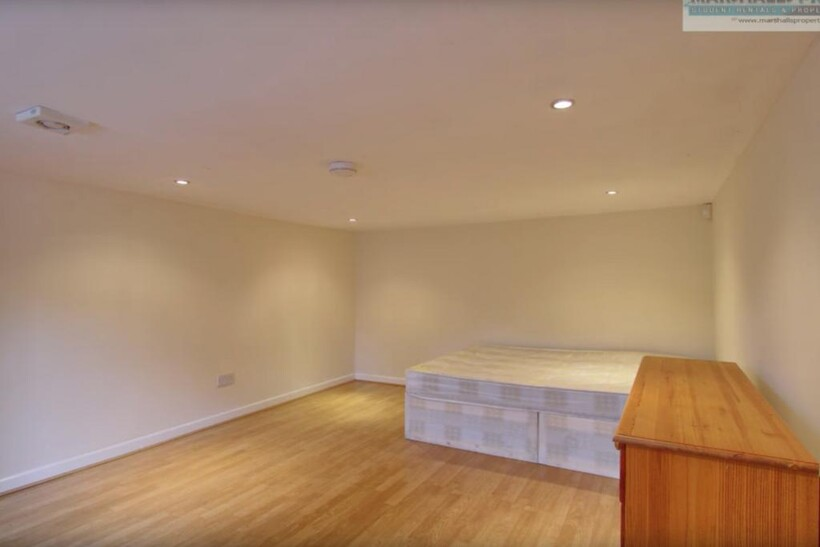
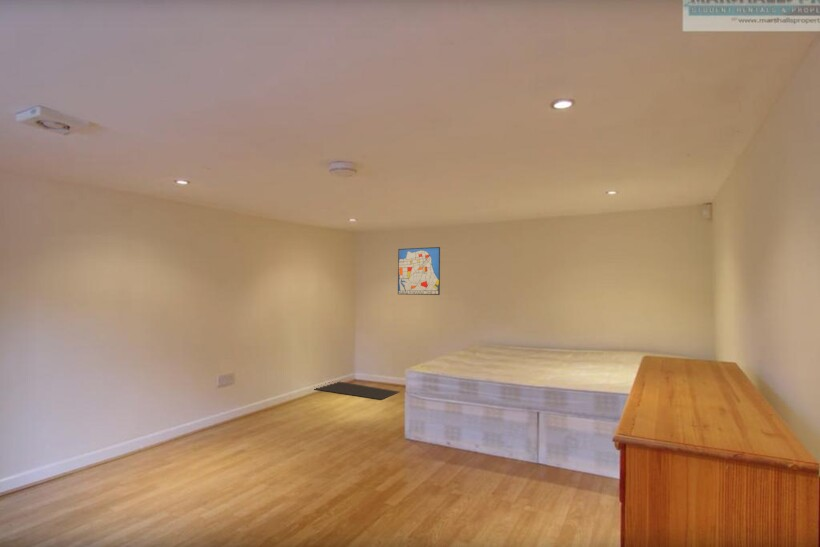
+ wall art (418, 271)
+ mat (360, 387)
